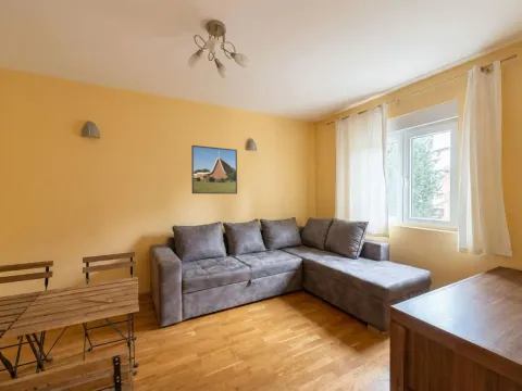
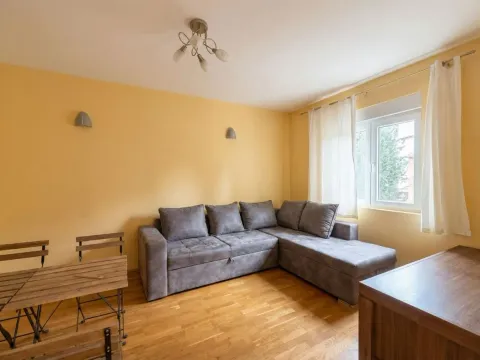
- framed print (215, 171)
